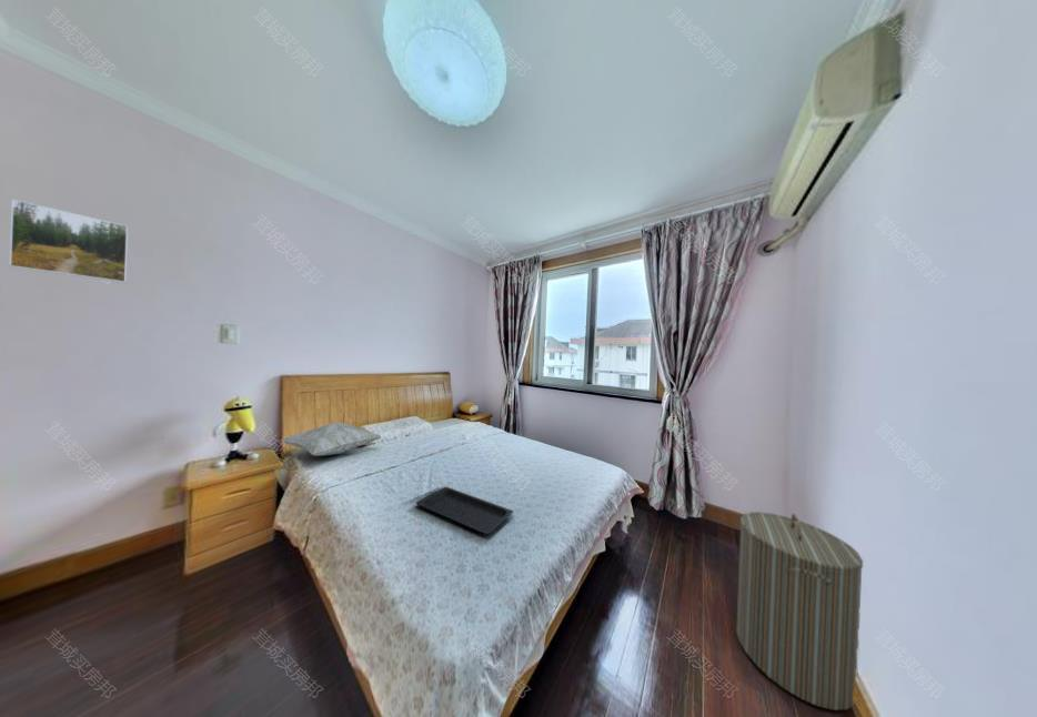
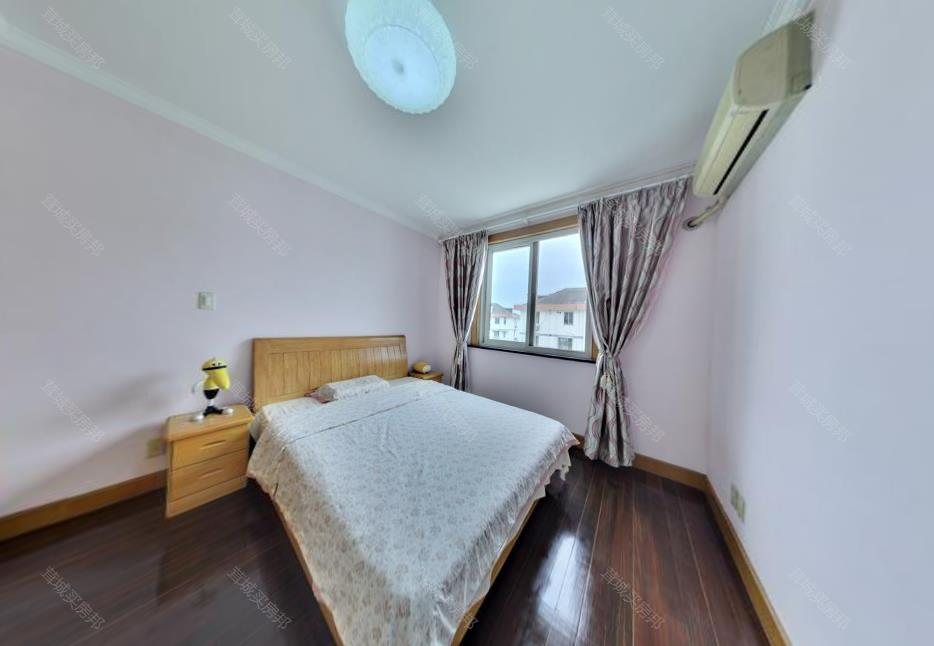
- serving tray (463, 508)
- decorative pillow (333, 438)
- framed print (73, 244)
- laundry hamper (793, 587)
